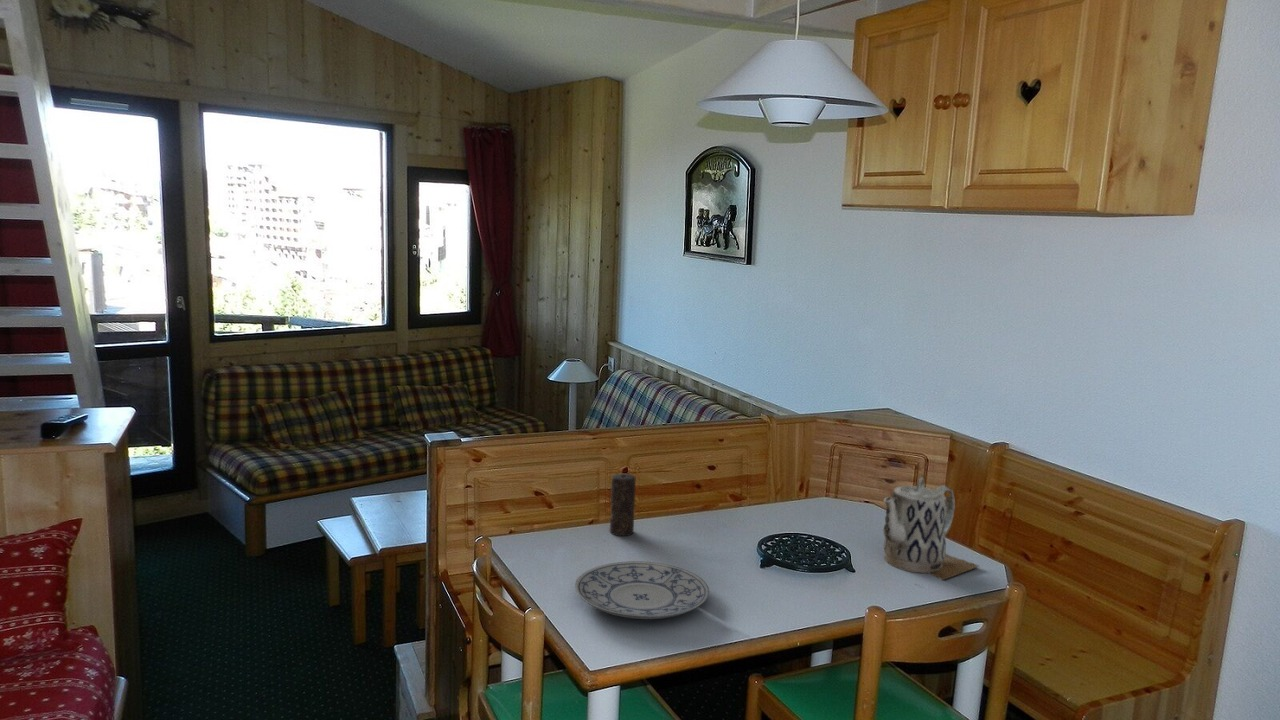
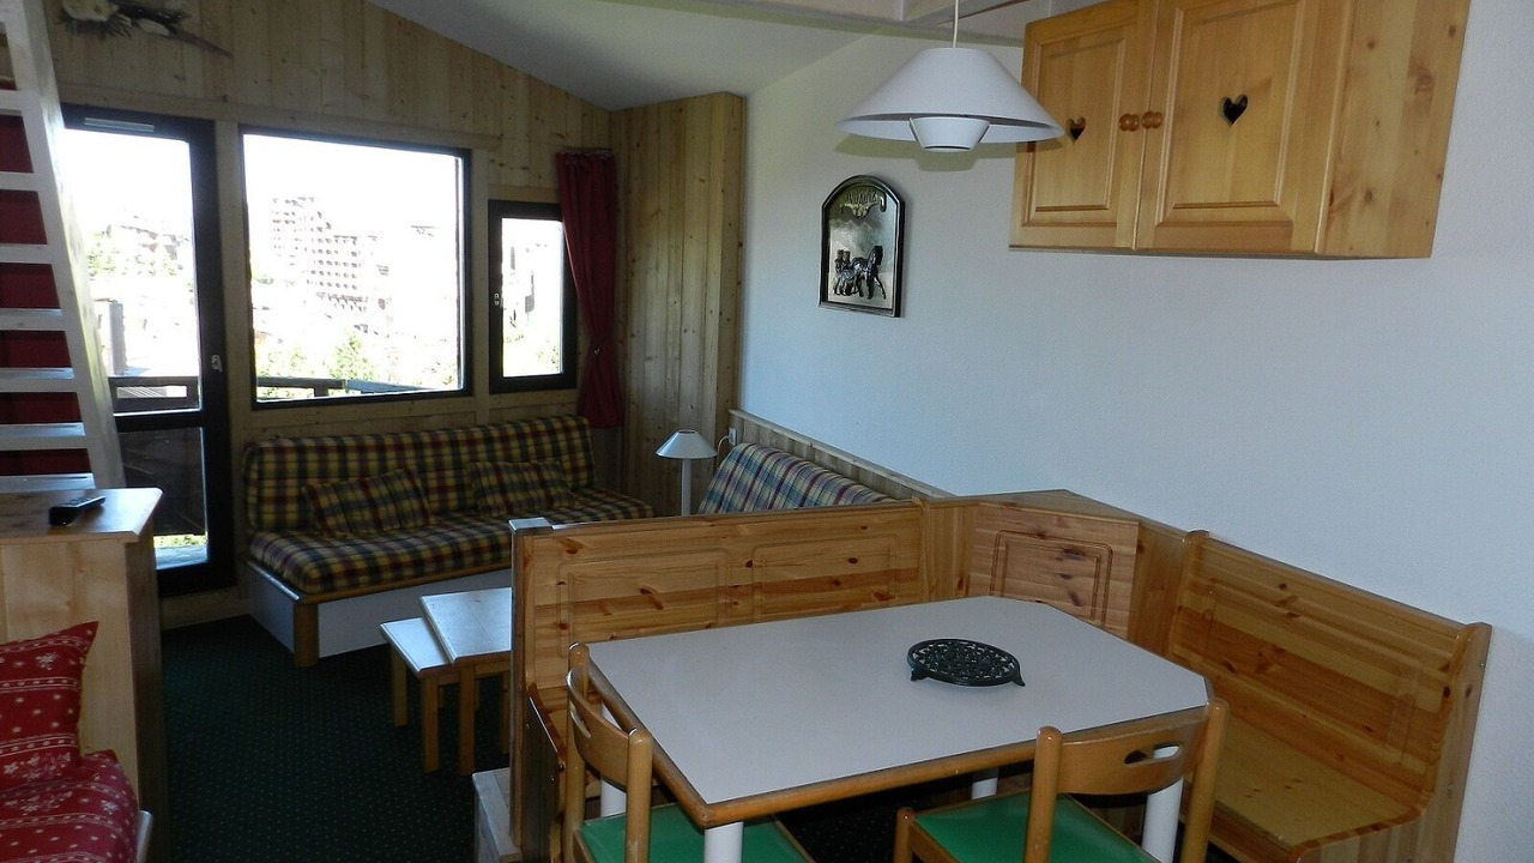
- candle (622, 504)
- teapot (922, 522)
- plate (641, 593)
